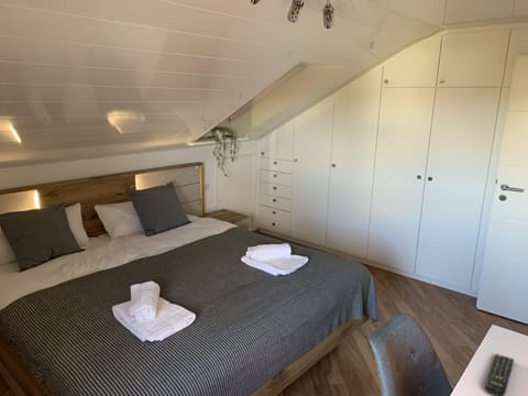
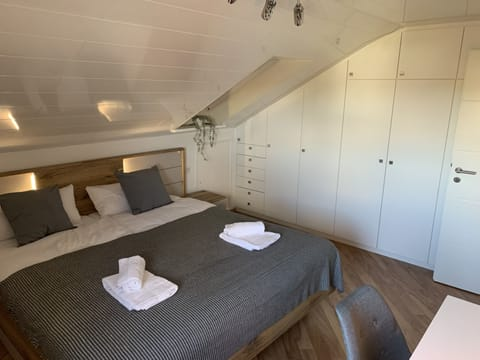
- remote control (501, 372)
